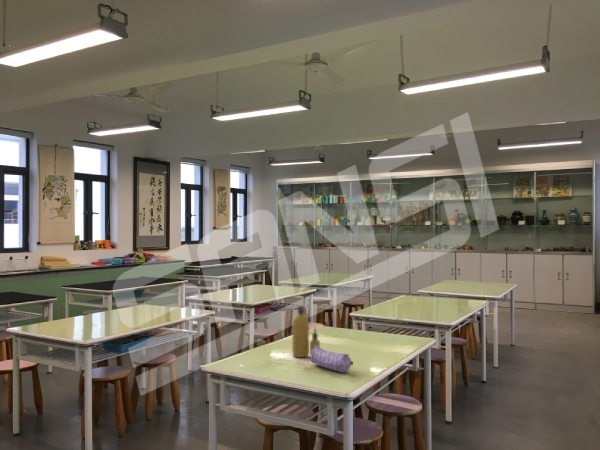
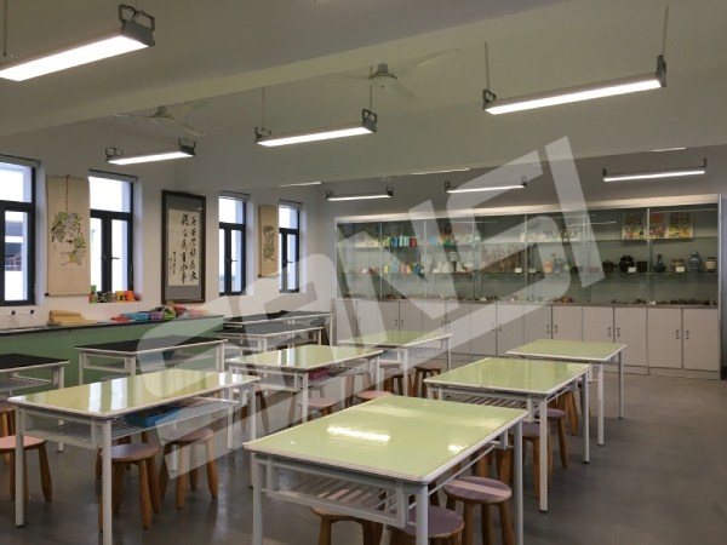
- bottle (305, 331)
- pencil case (330, 359)
